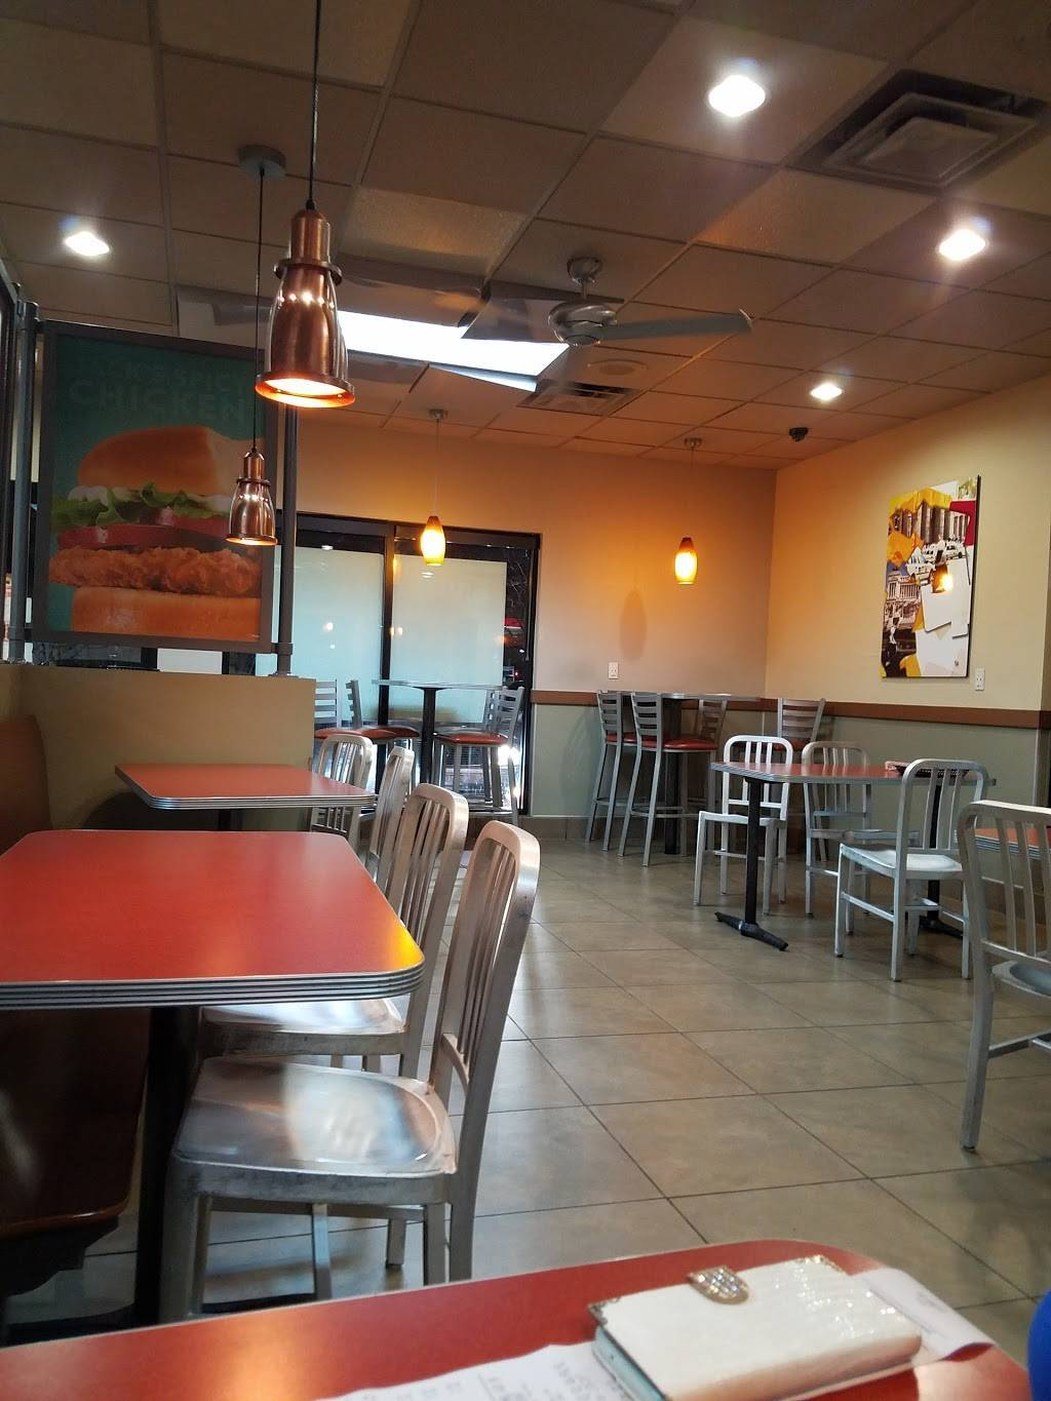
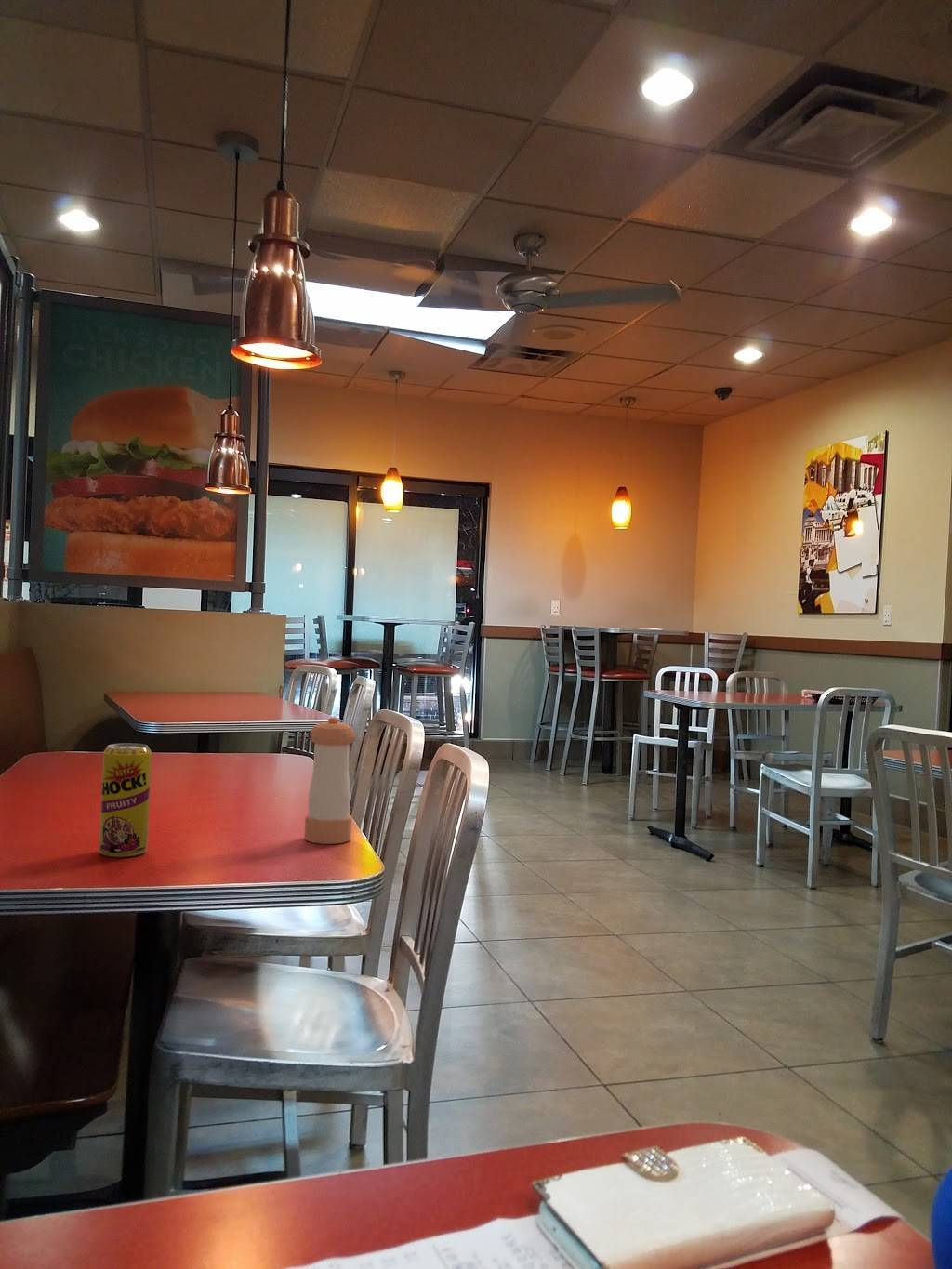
+ beverage can (126, 799)
+ pepper shaker (330, 777)
